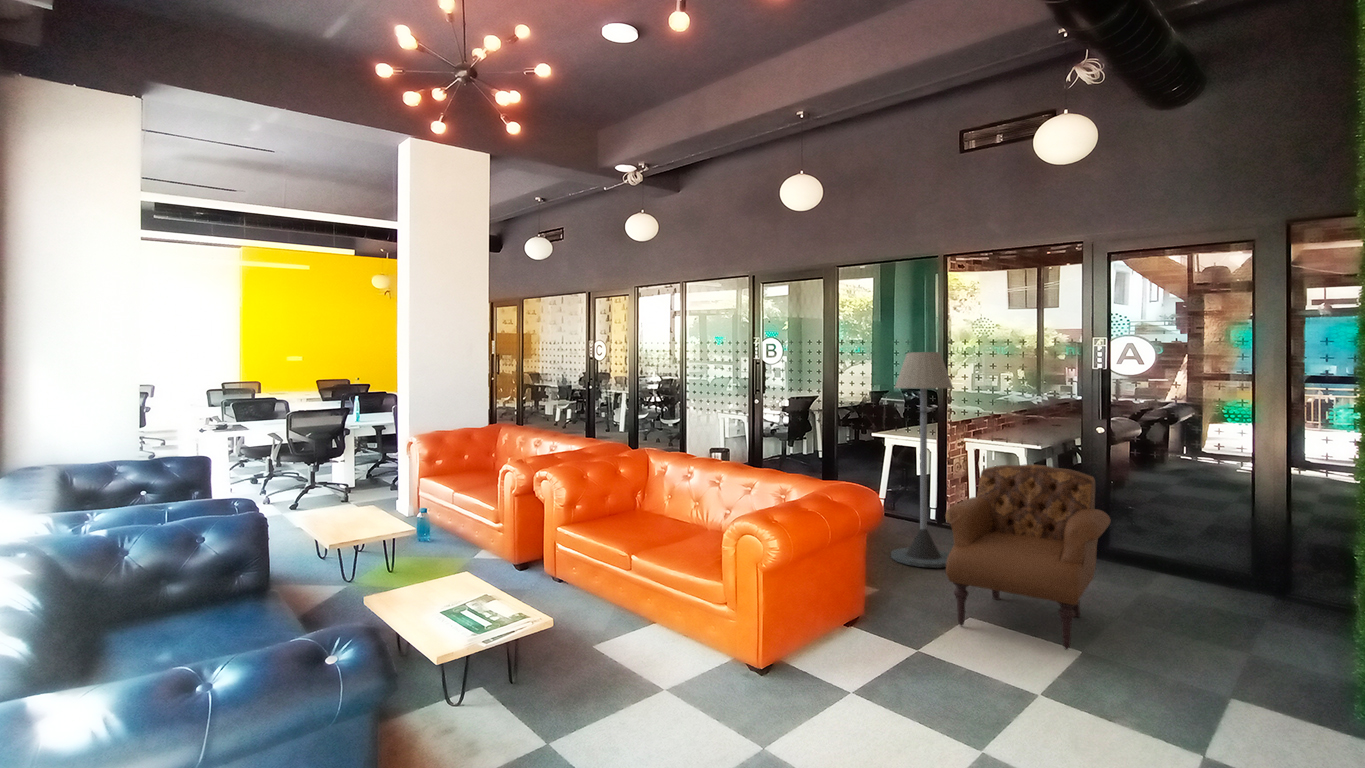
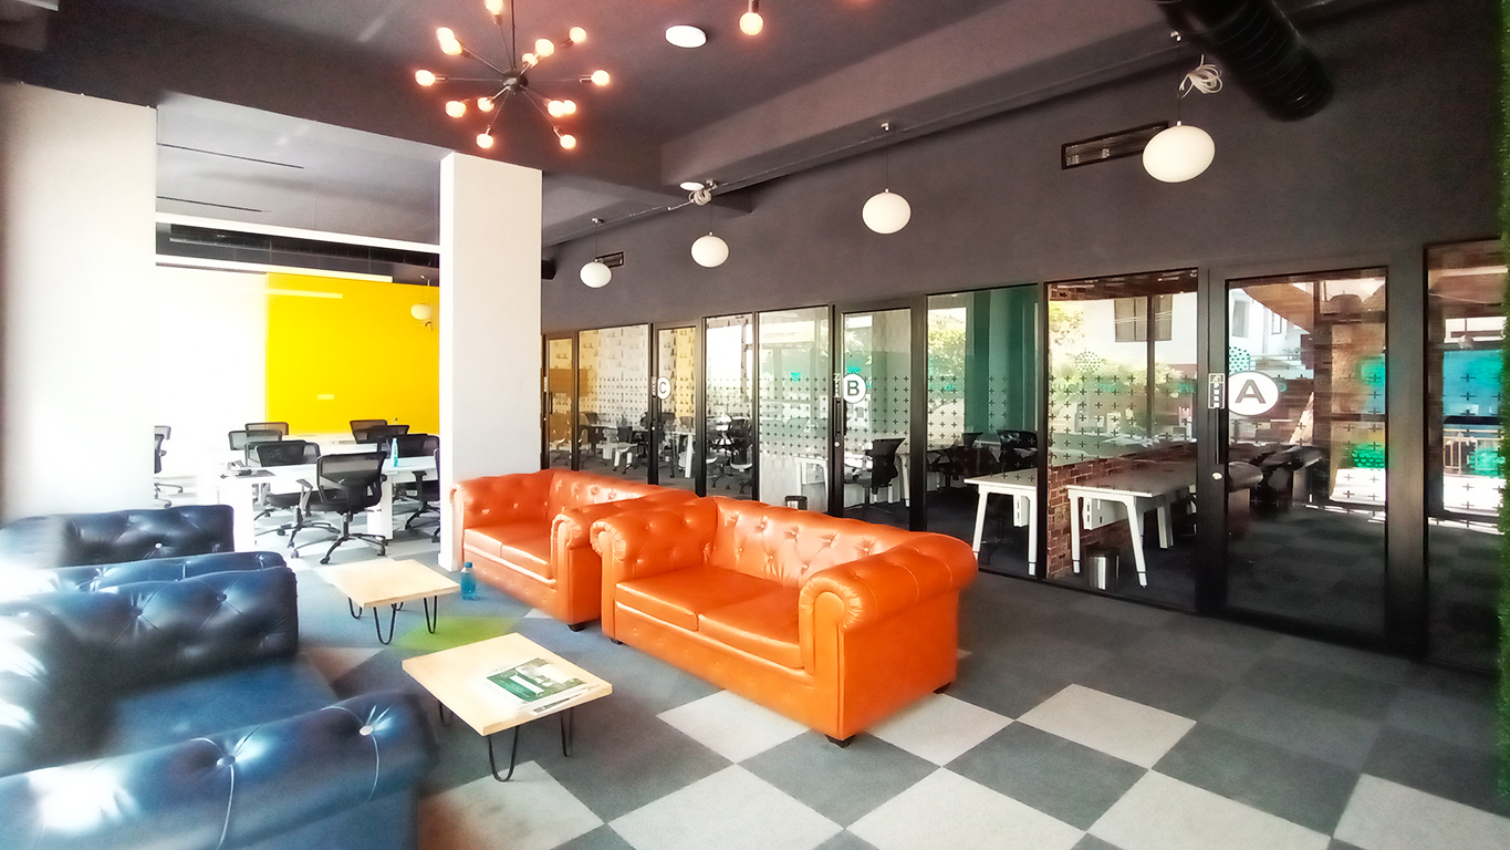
- armchair (1024, 546)
- floor lamp (923, 455)
